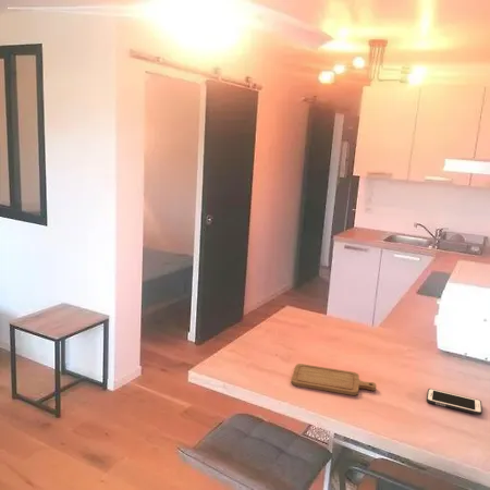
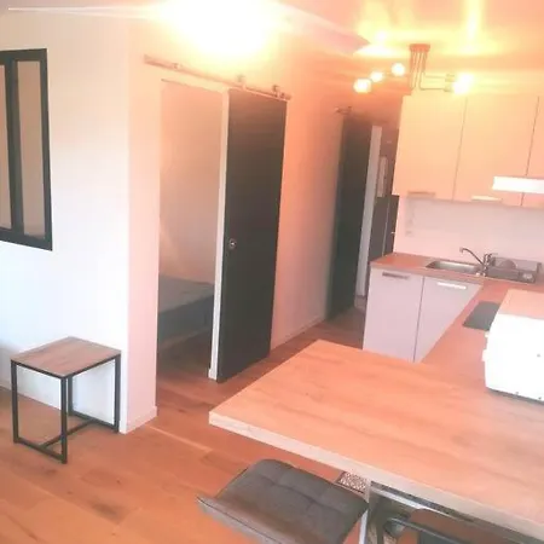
- chopping board (333, 380)
- cell phone (453, 401)
